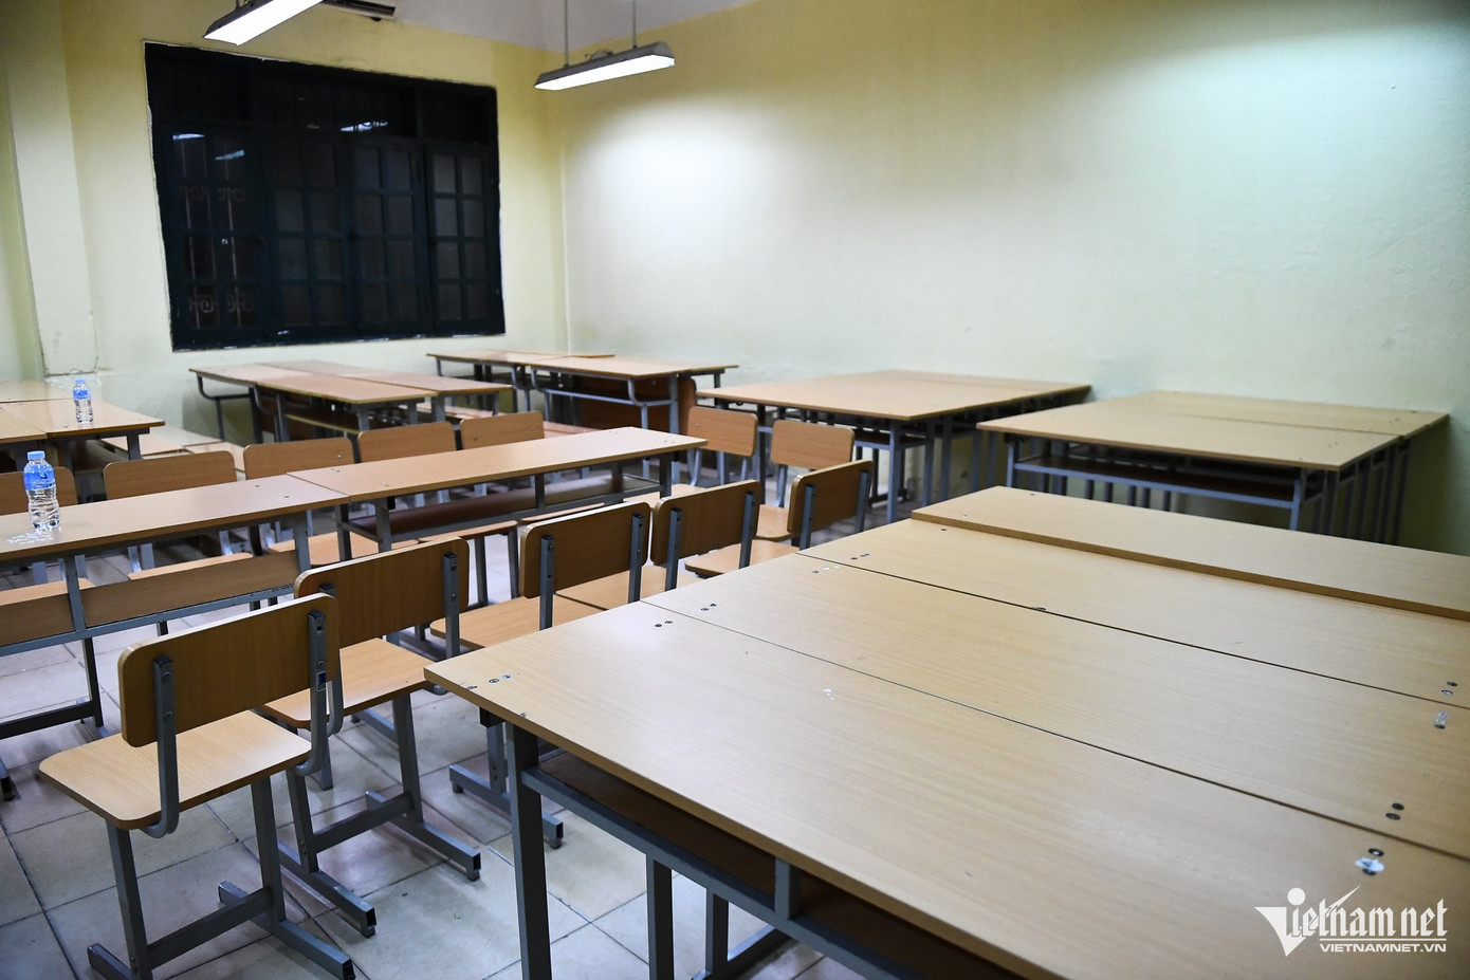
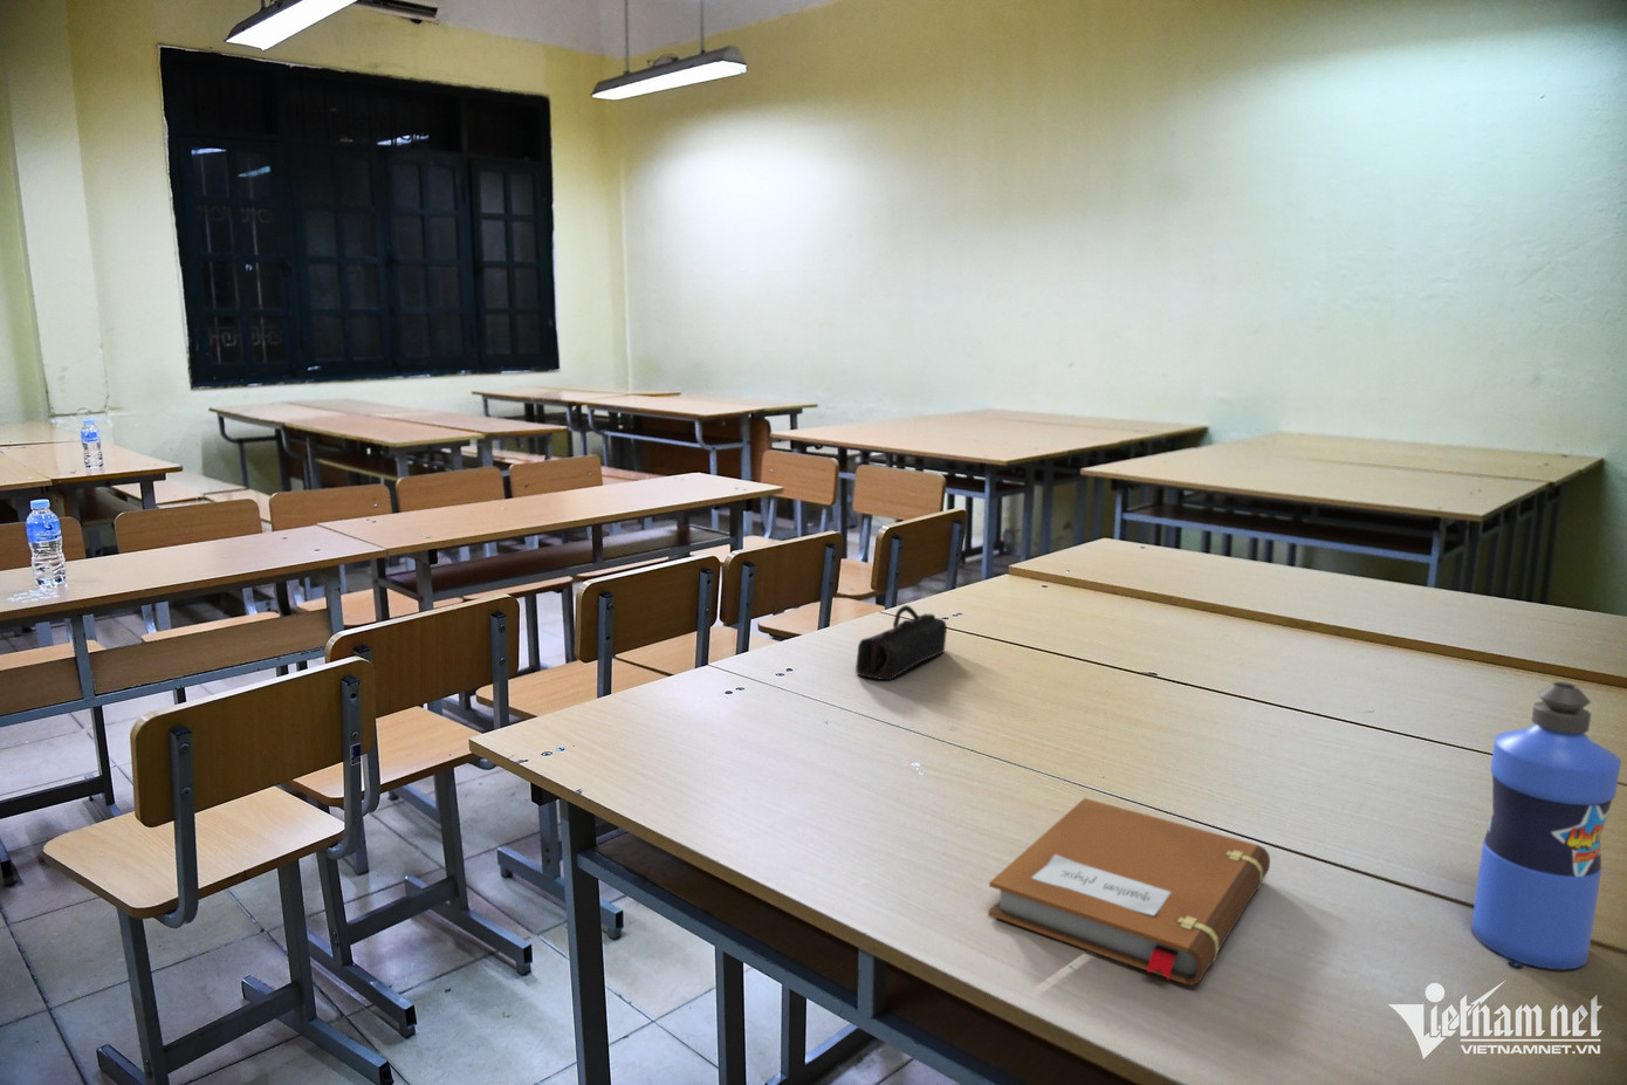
+ notebook (1132, 883)
+ pencil case (903, 636)
+ water bottle (1546, 816)
